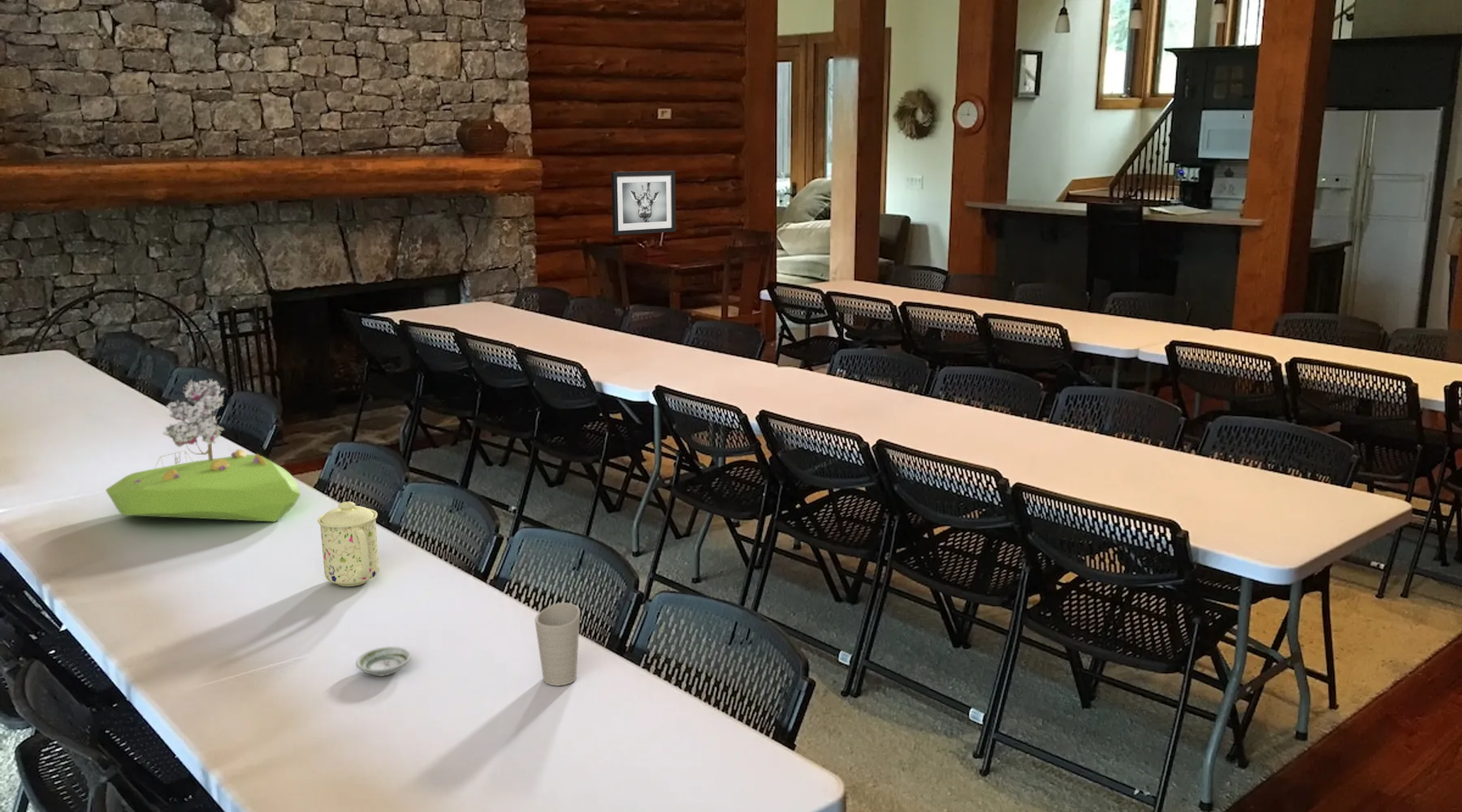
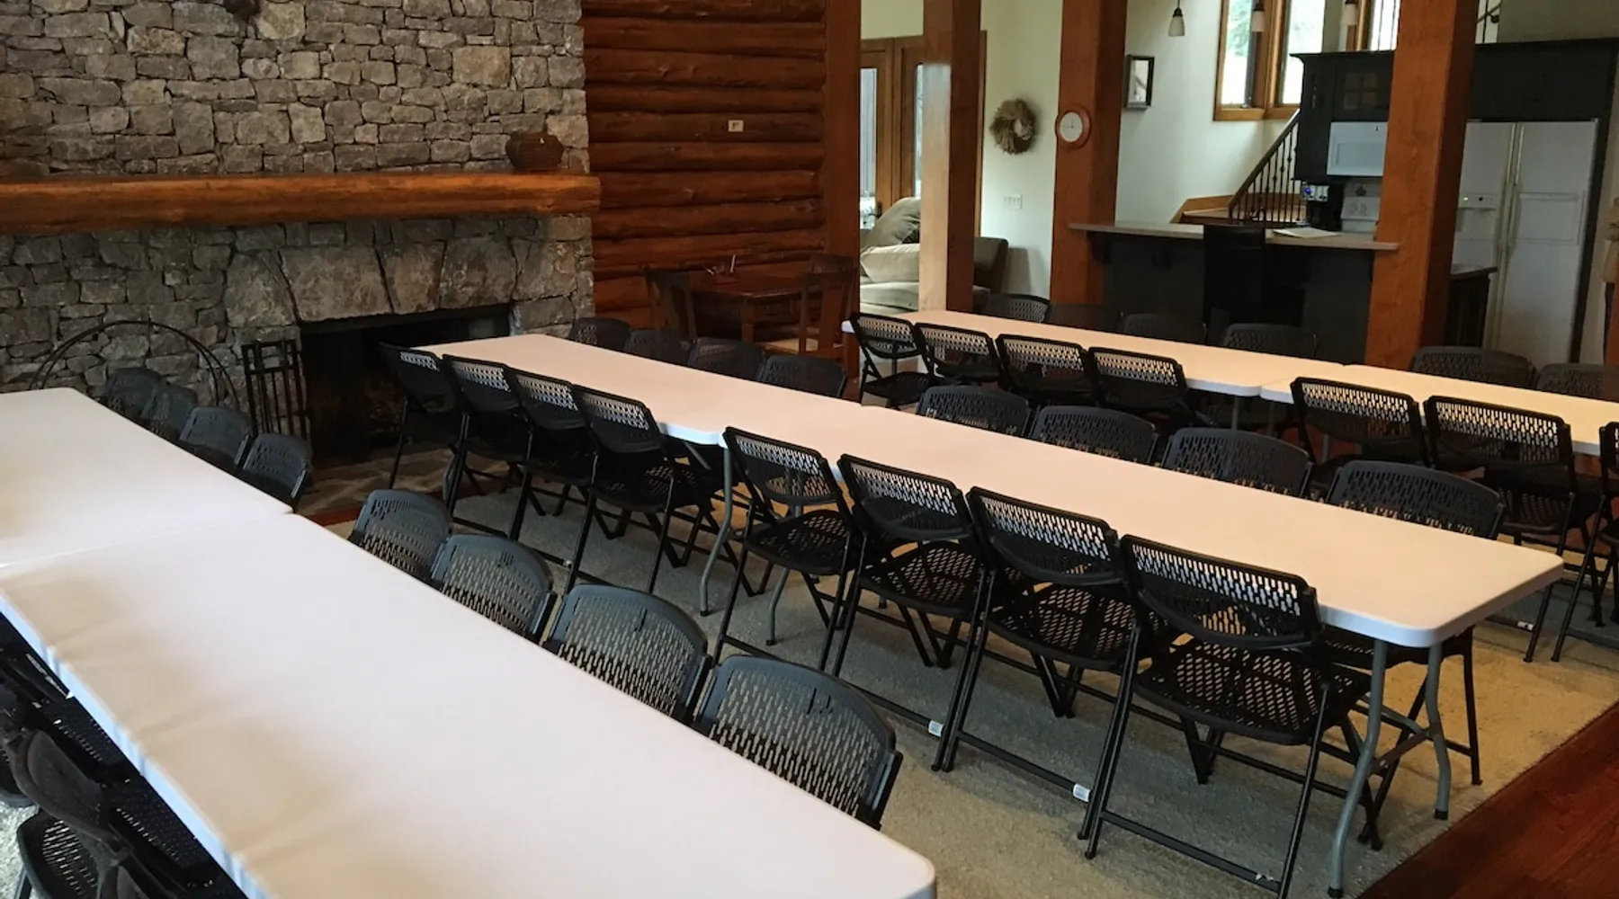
- mug (351, 543)
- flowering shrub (200, 450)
- saucer (383, 663)
- cup (558, 645)
- wall art (644, 202)
